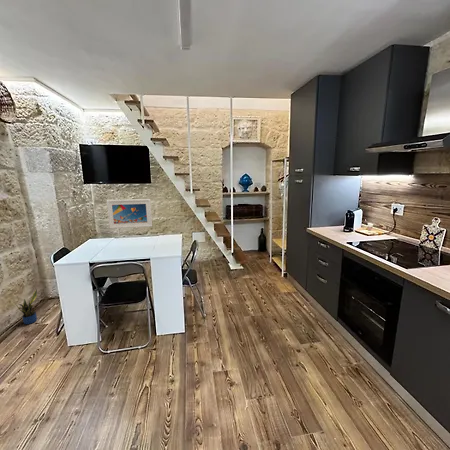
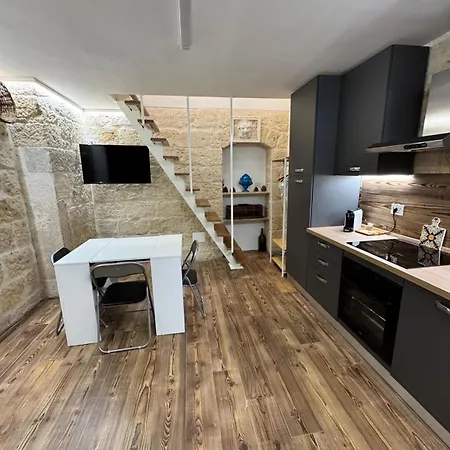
- potted plant (29, 306)
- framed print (129, 213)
